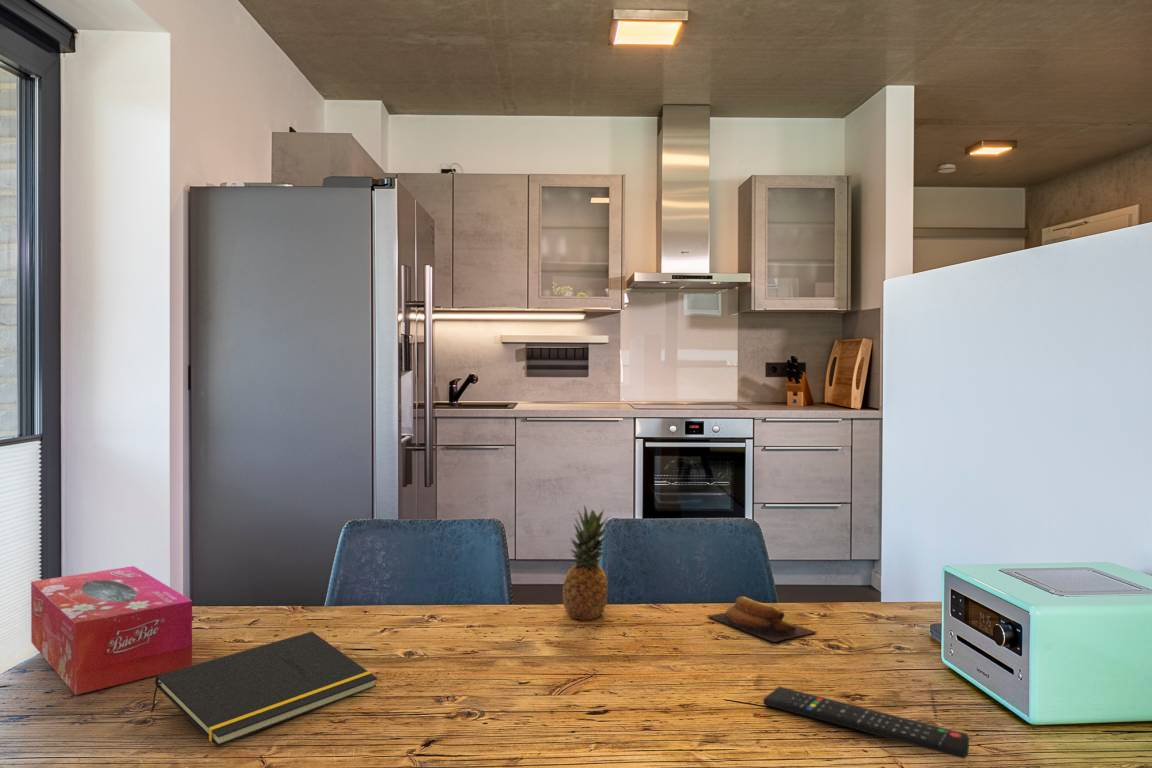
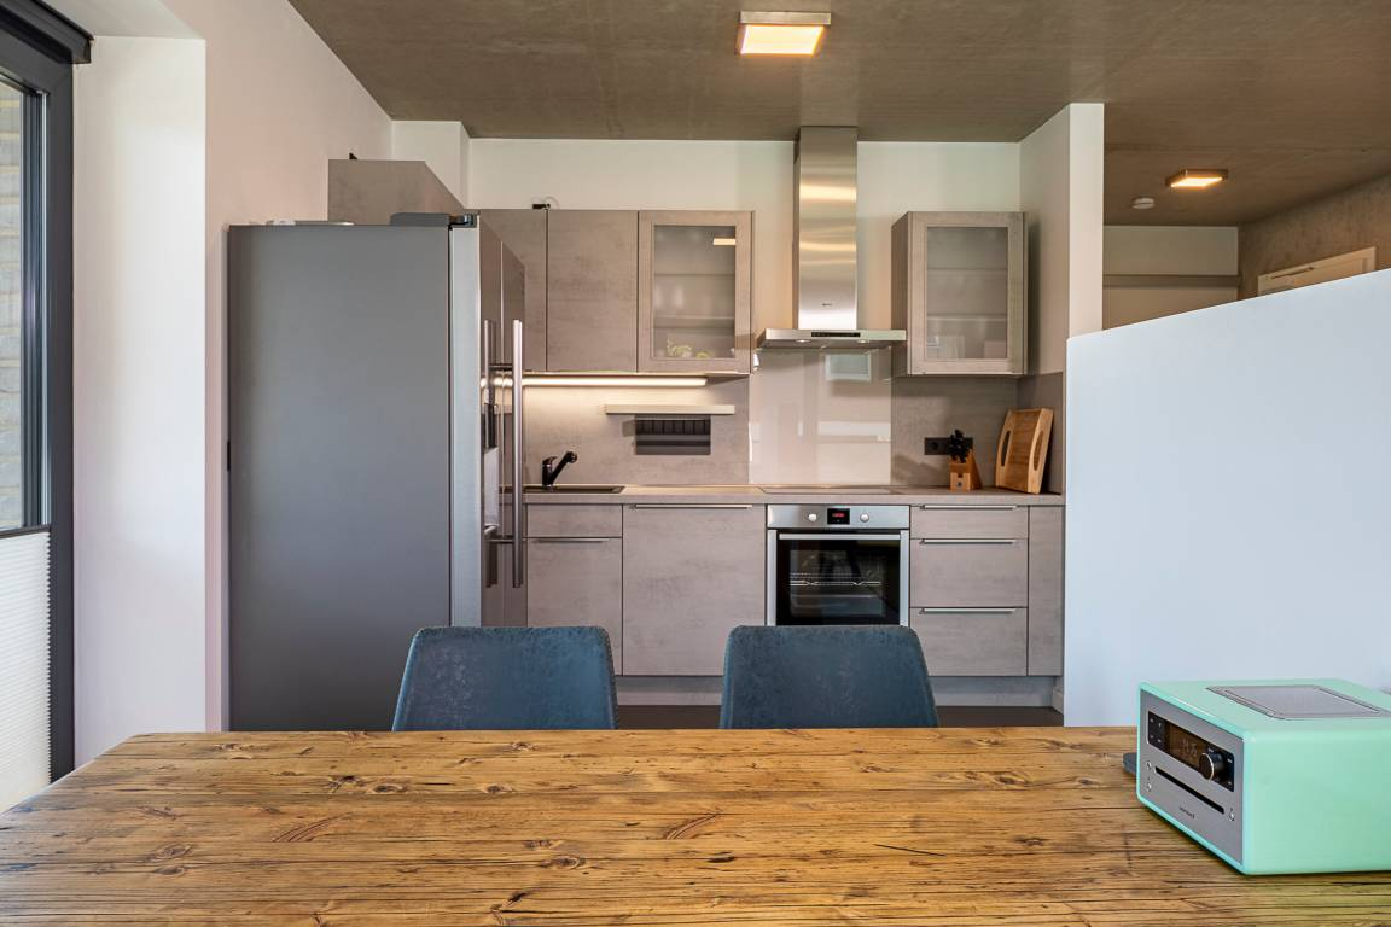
- remote control (862, 721)
- banana (760, 612)
- fruit (585, 560)
- tissue box (108, 622)
- notepad (270, 681)
